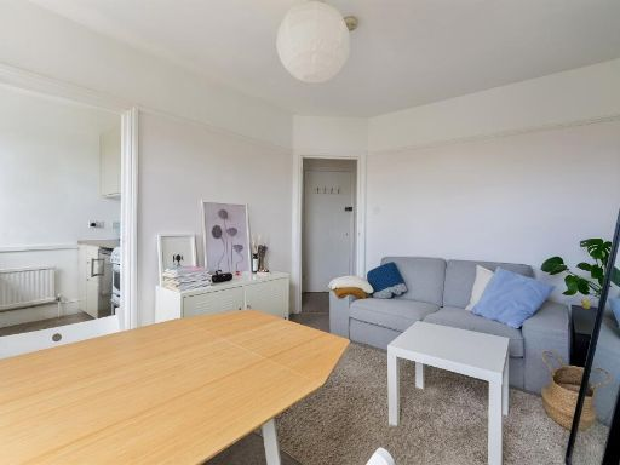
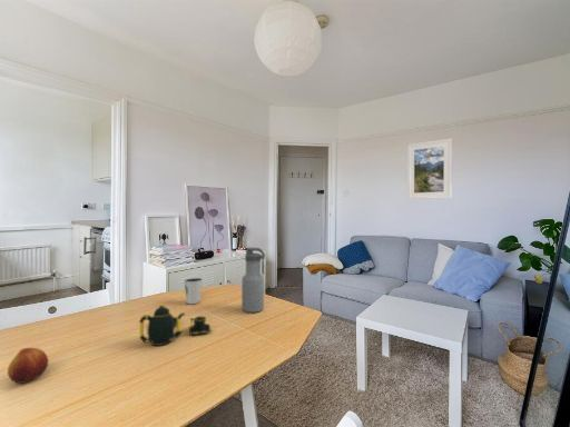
+ dixie cup (193, 290)
+ water bottle (253, 278)
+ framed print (429, 170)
+ fruit (28, 364)
+ teapot (179, 315)
